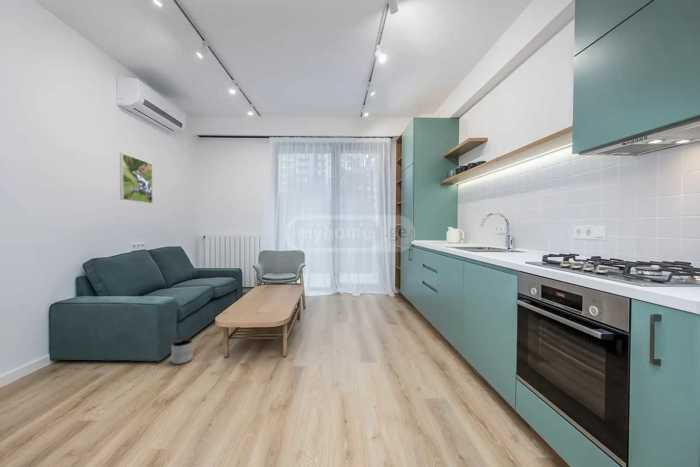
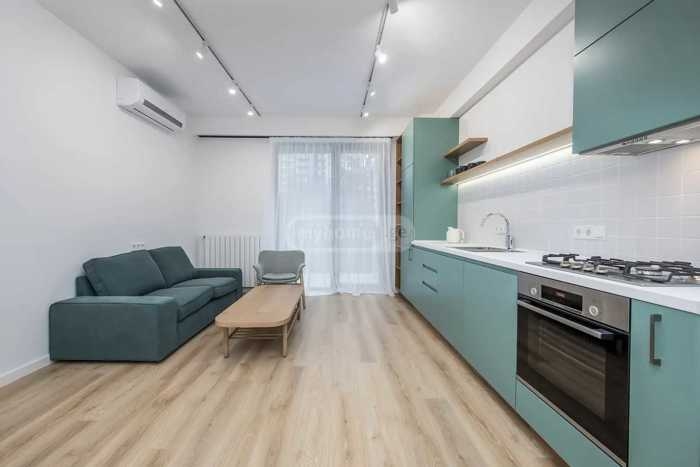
- planter (182, 351)
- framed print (137, 180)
